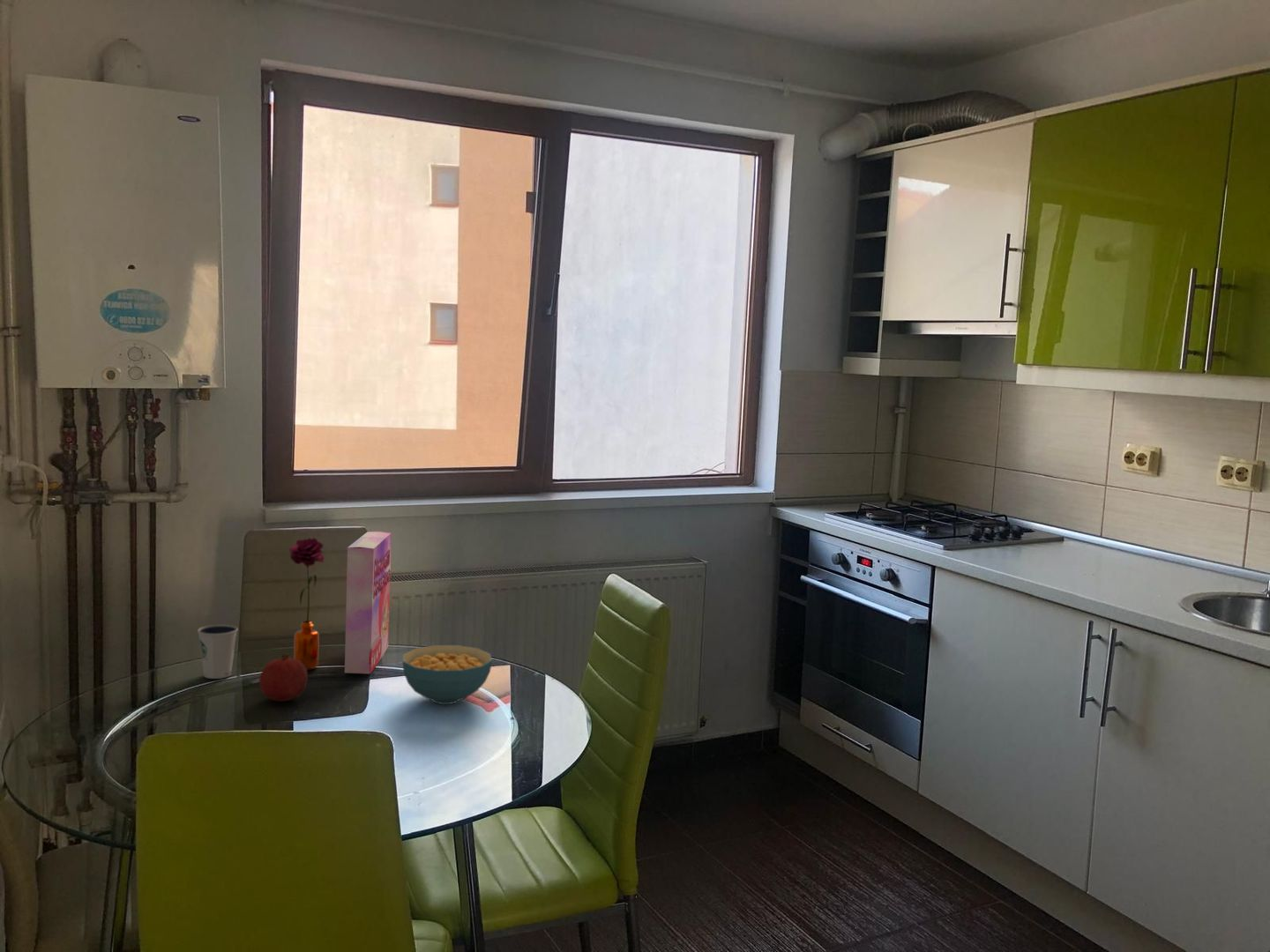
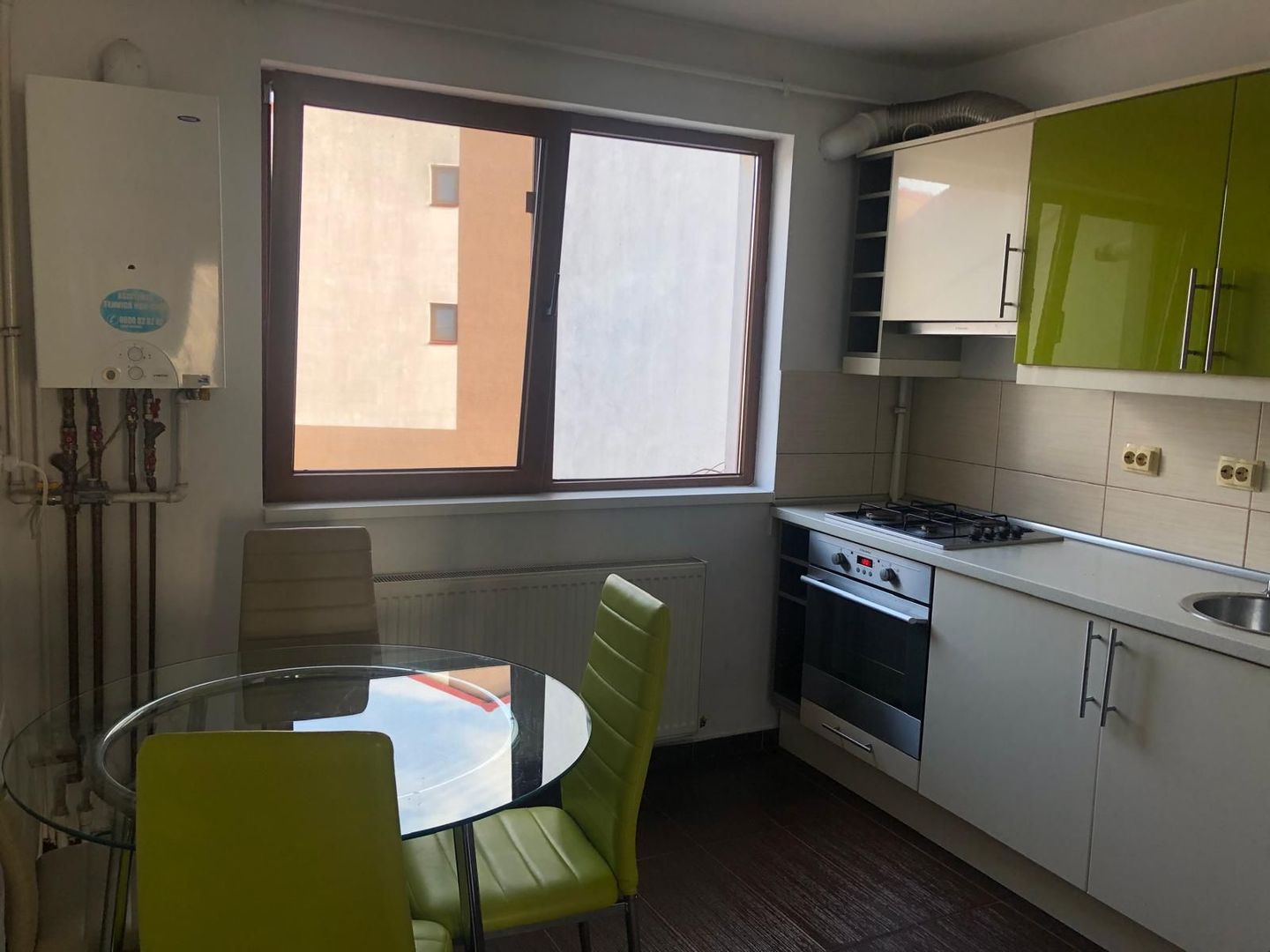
- dixie cup (217, 652)
- fruit (283, 677)
- flower (308, 603)
- cereal bowl (446, 678)
- cereal box (369, 599)
